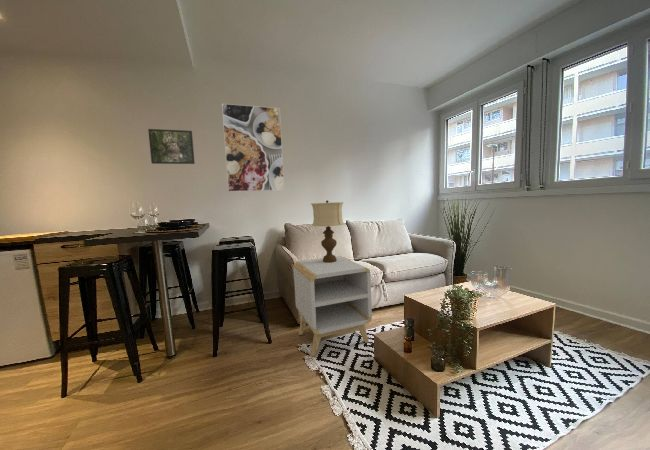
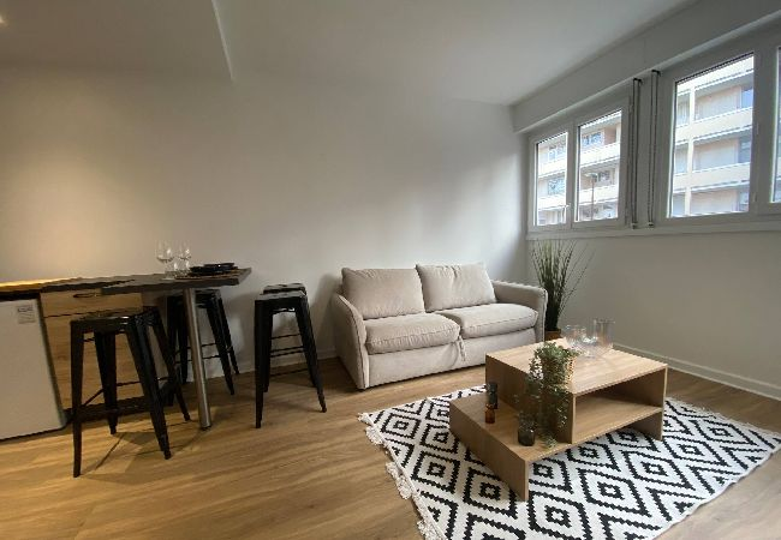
- side table (330, 301)
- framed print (172, 146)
- table lamp (328, 230)
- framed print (254, 149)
